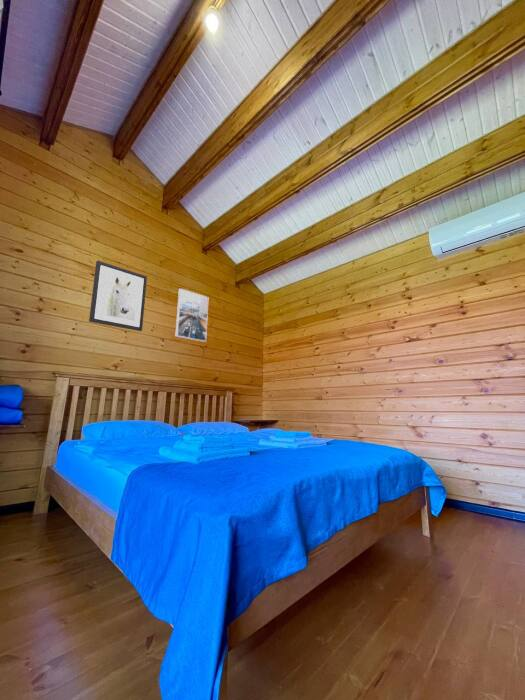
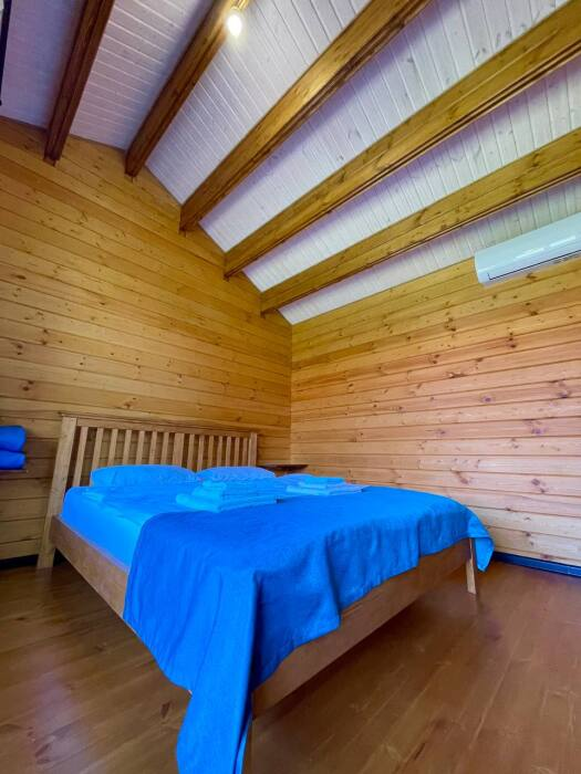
- wall art (120, 297)
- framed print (192, 315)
